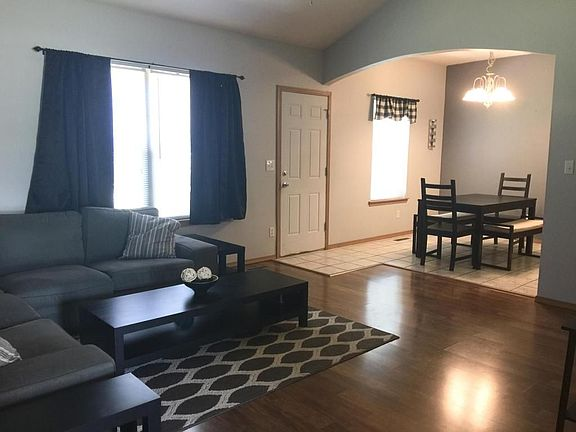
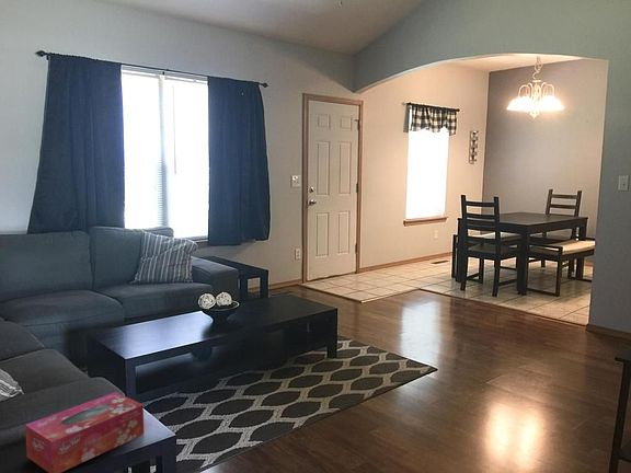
+ tissue box (87, 429)
